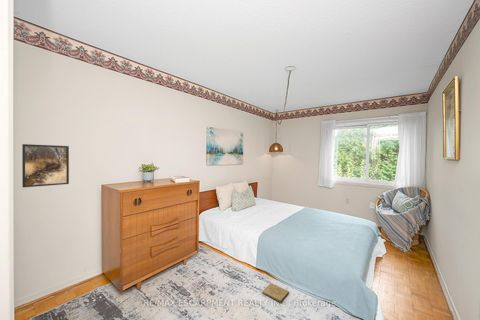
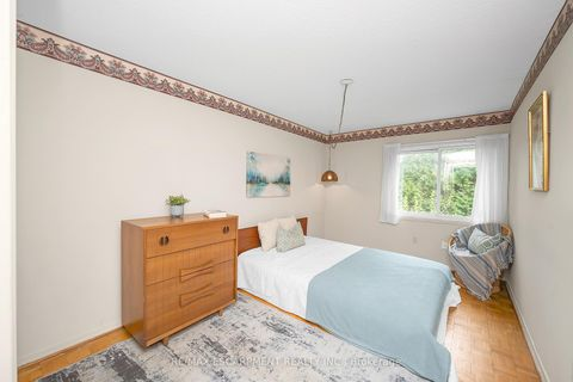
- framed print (47, 165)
- box (275, 292)
